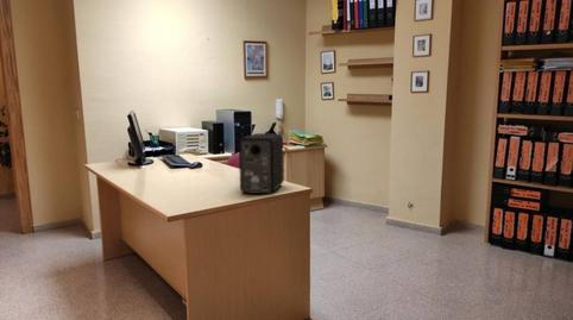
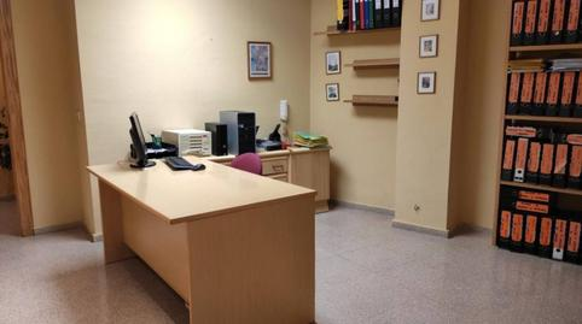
- speaker (262, 163)
